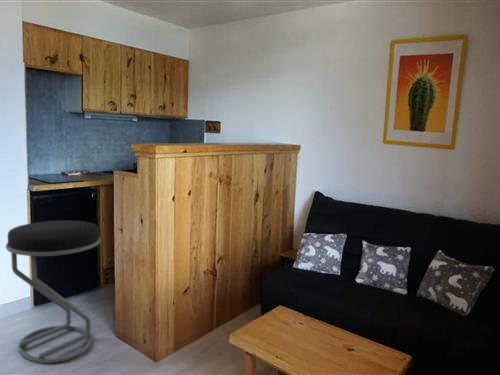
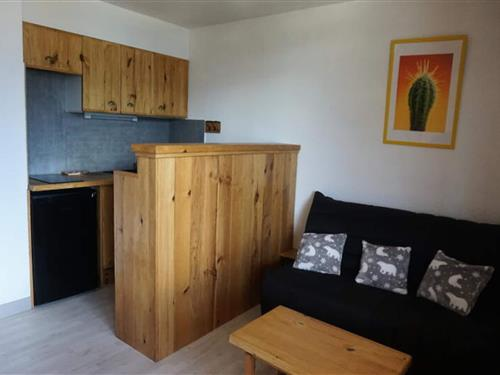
- stool (53, 290)
